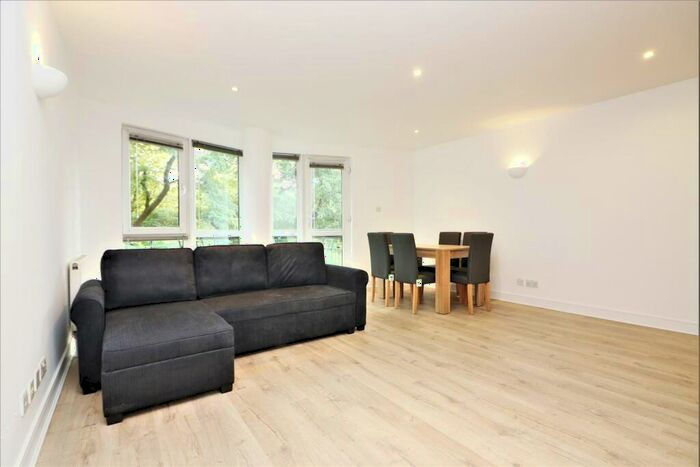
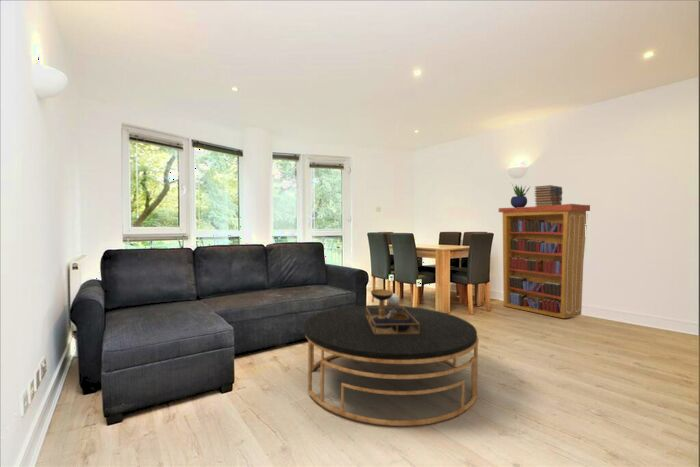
+ bookcase (541, 258)
+ coffee table (388, 335)
+ book stack (548, 196)
+ potted plant (520, 194)
